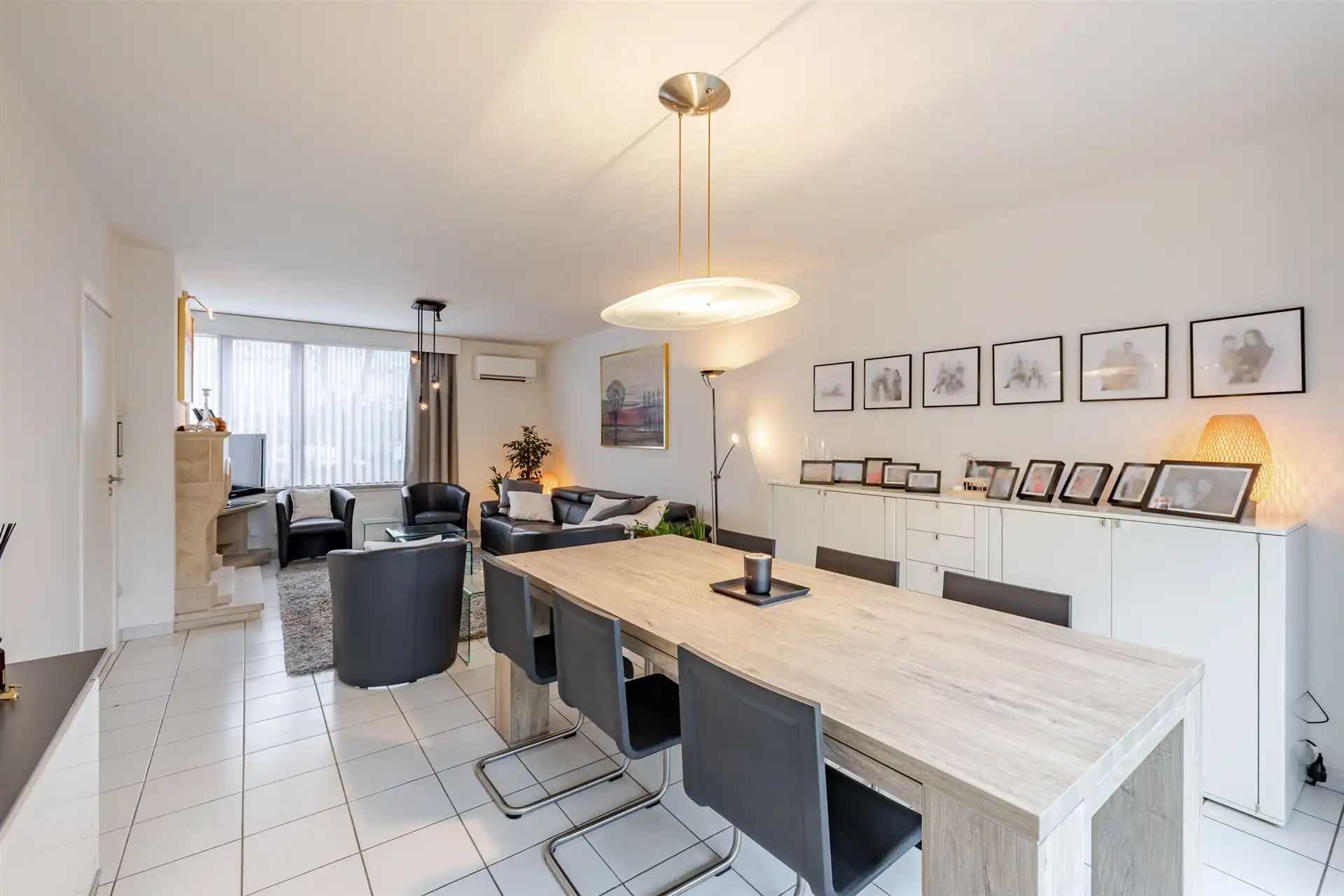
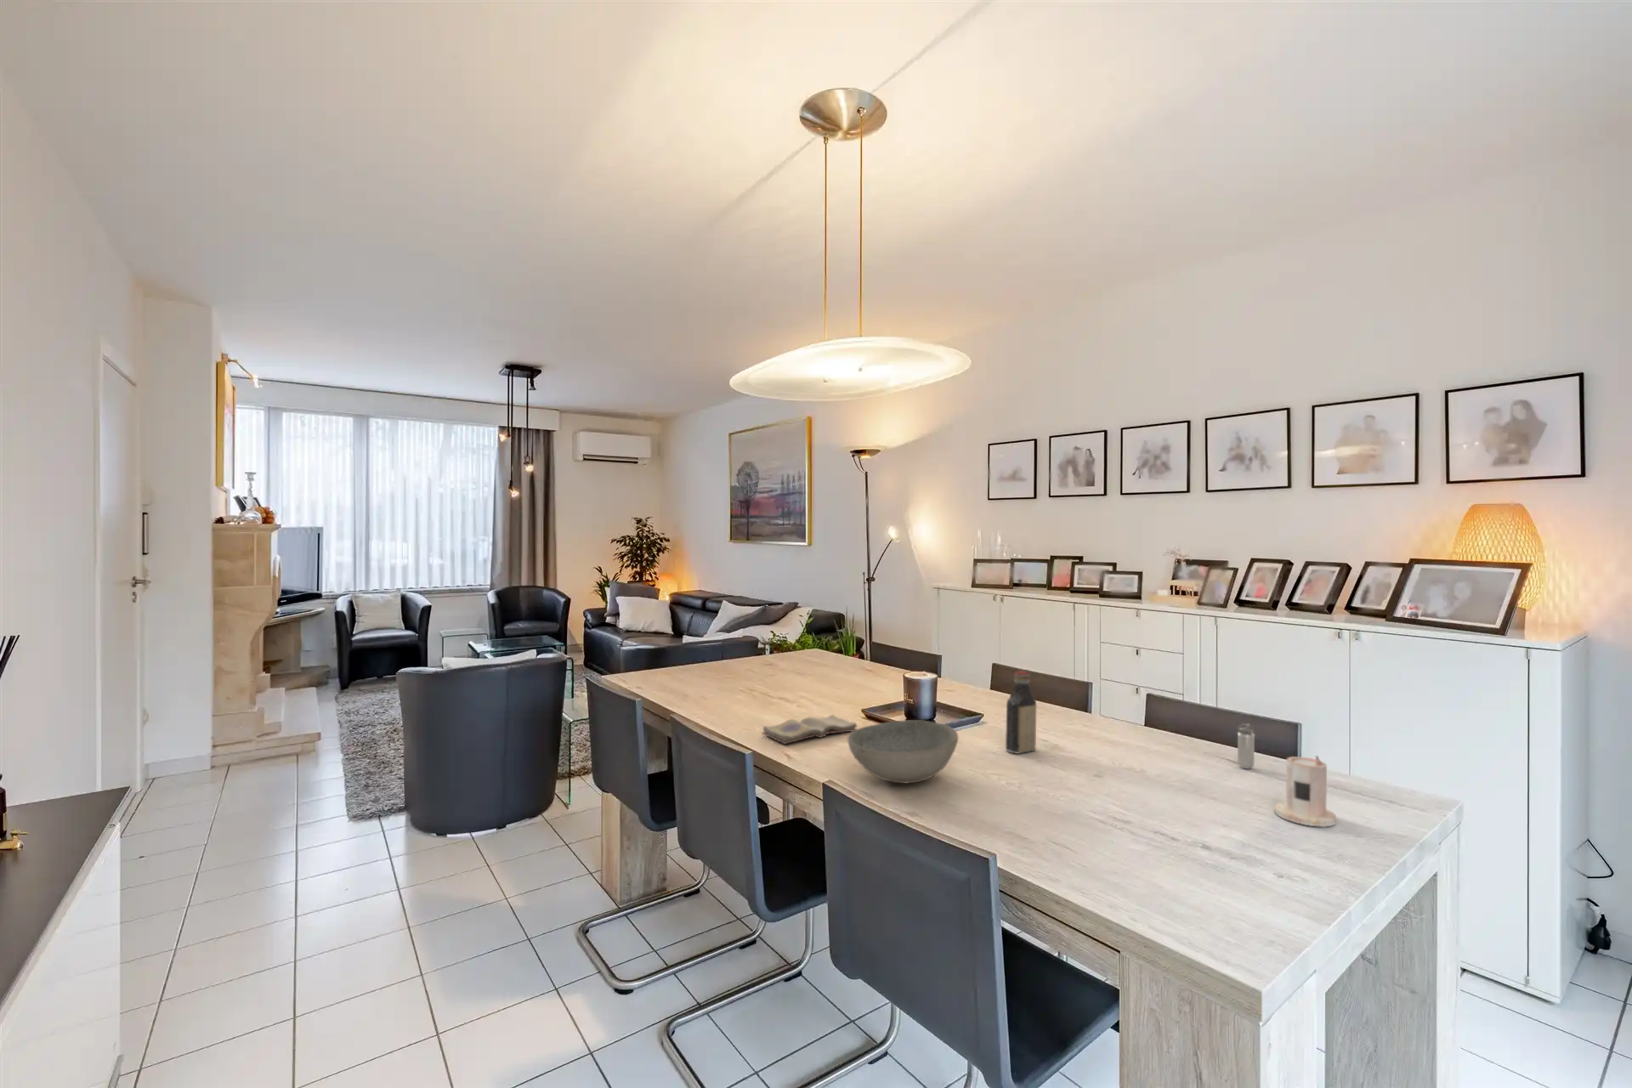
+ candle (1304, 784)
+ shaker (1246, 746)
+ diary (810, 726)
+ bowl (901, 754)
+ bottle (1021, 710)
